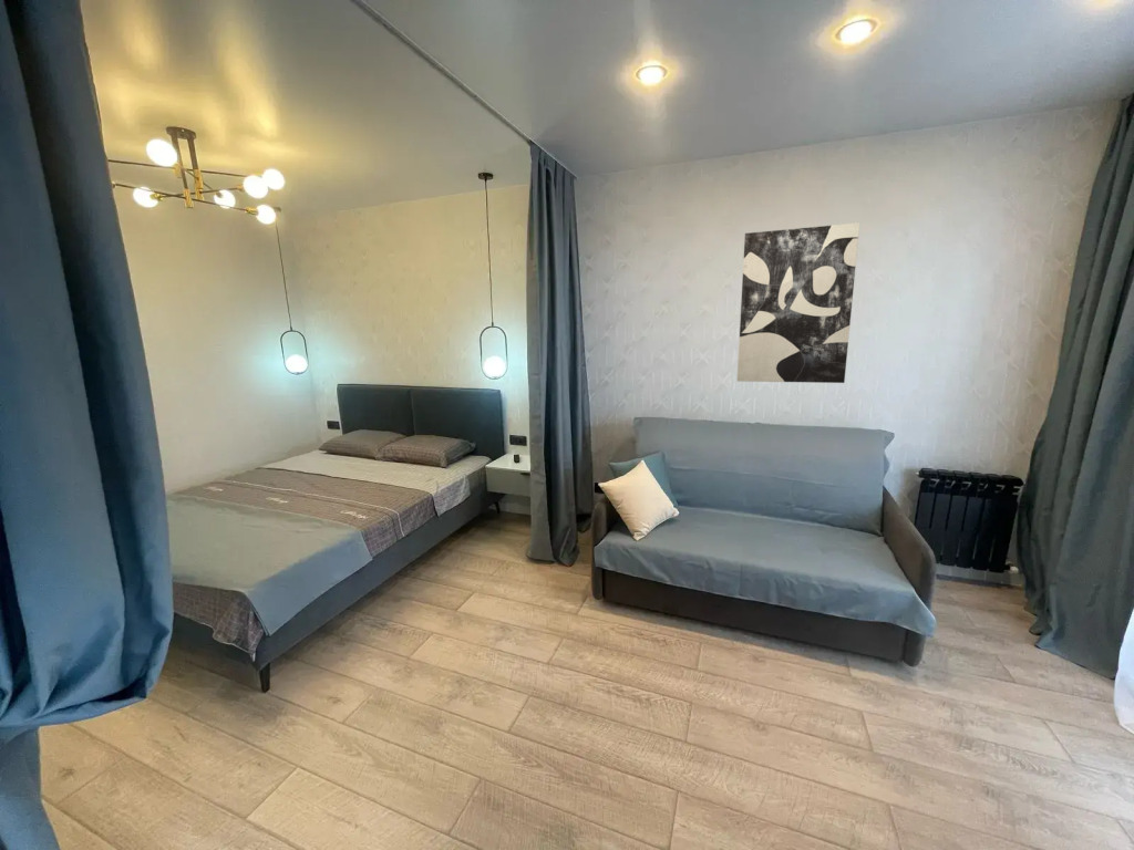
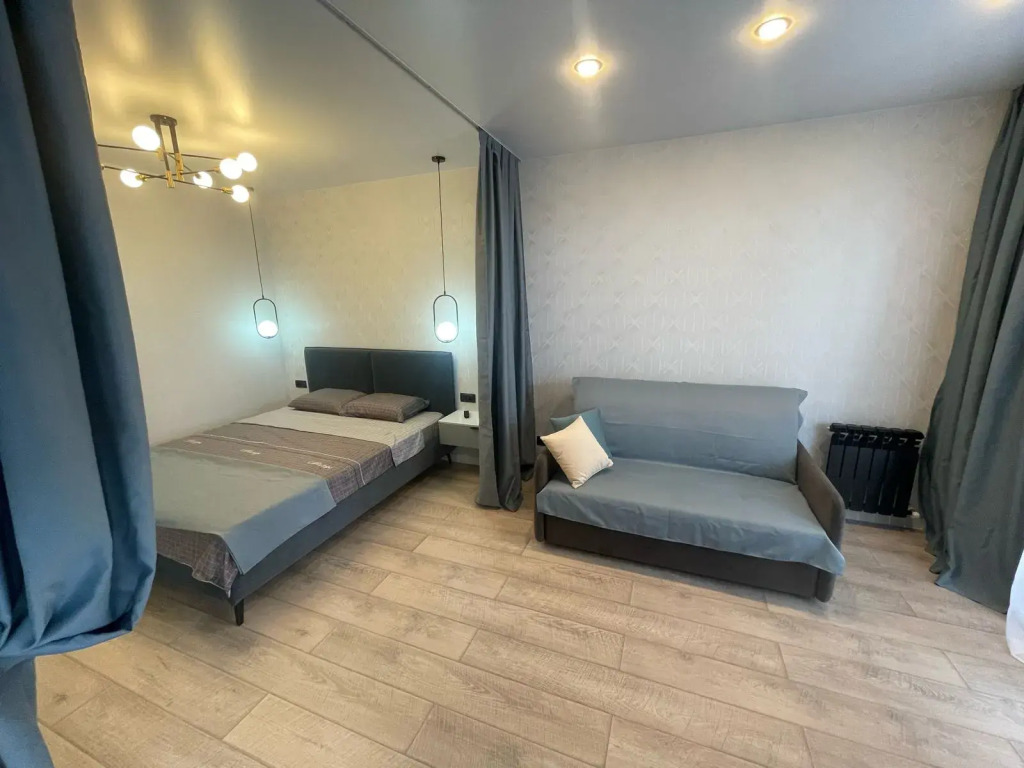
- wall art (793, 307)
